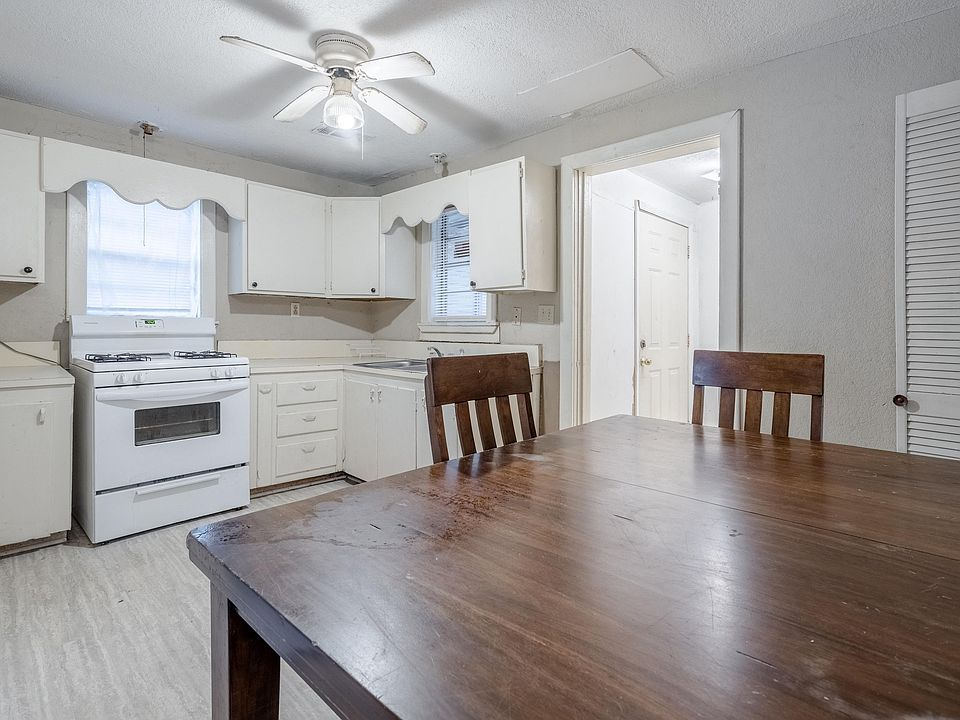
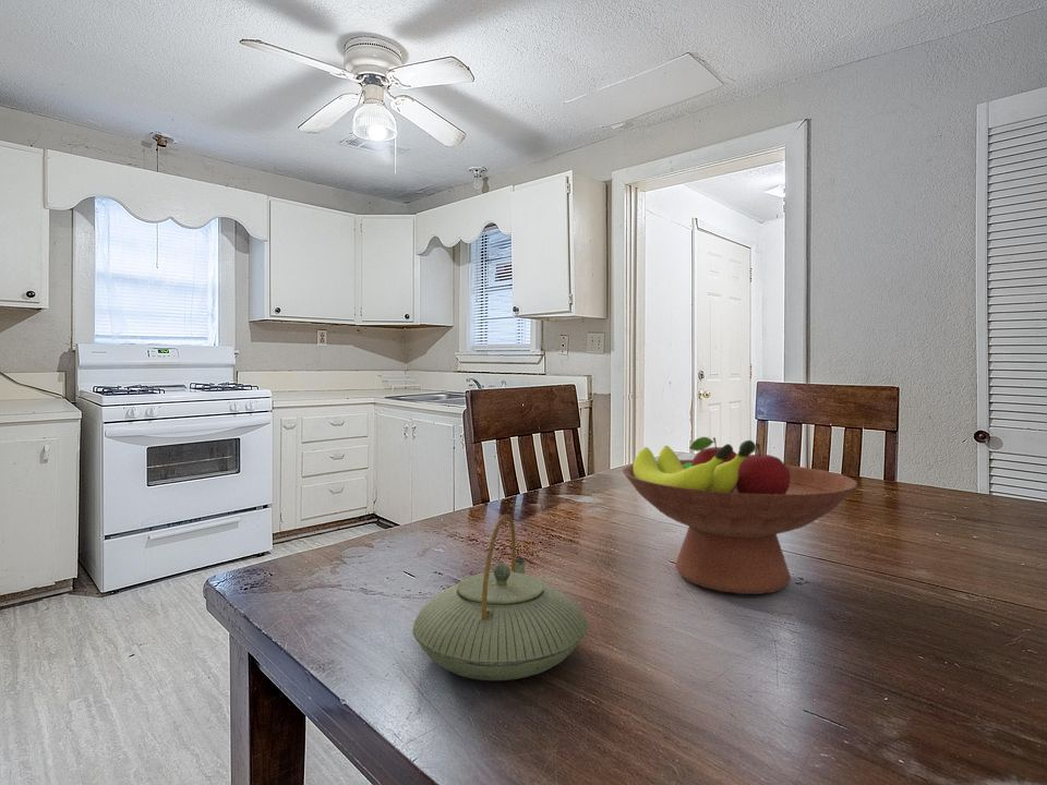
+ fruit bowl (732, 505)
+ teapot (503, 580)
